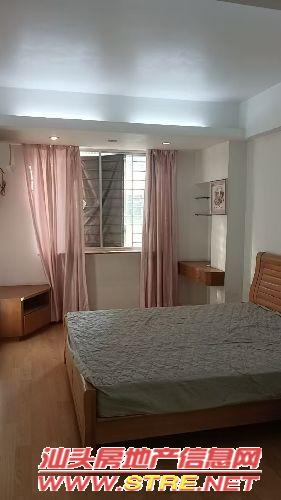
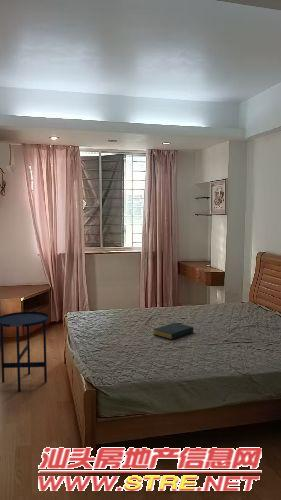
+ hardback book (173, 330)
+ side table (23, 350)
